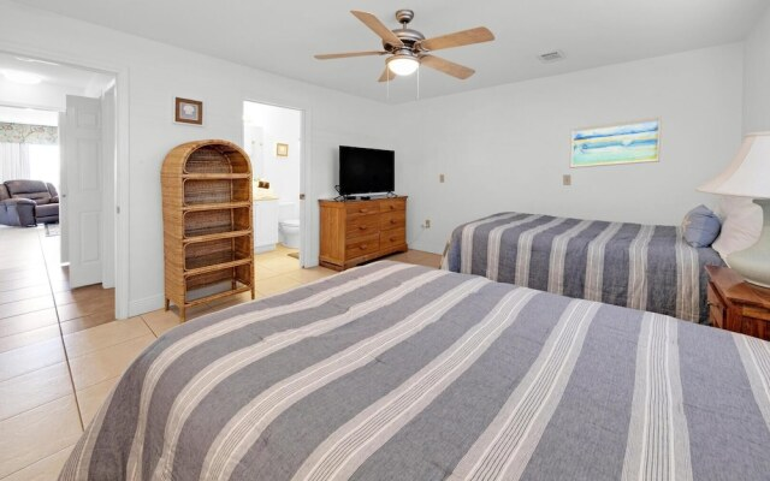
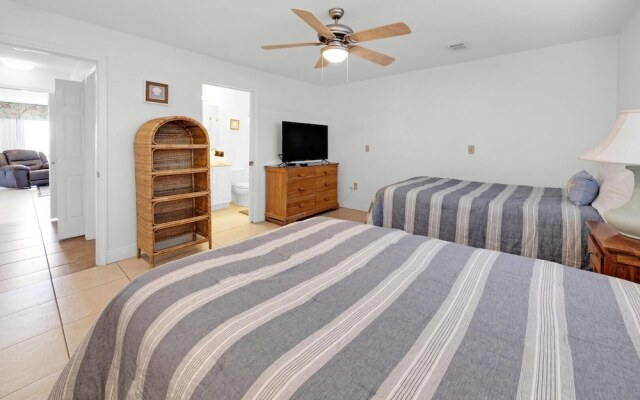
- wall art (612, 144)
